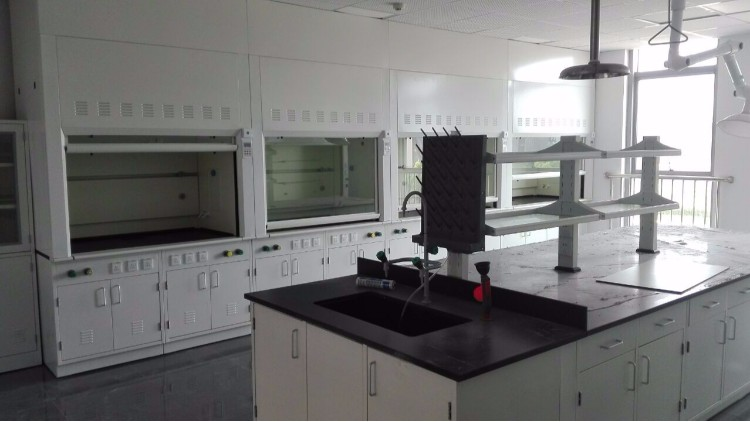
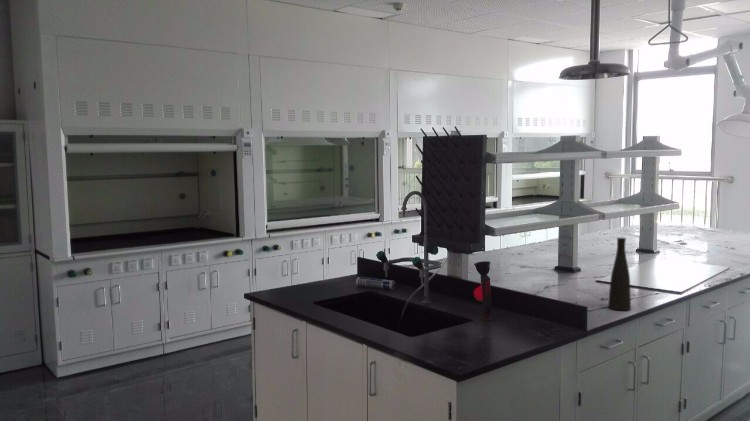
+ vase (620, 273)
